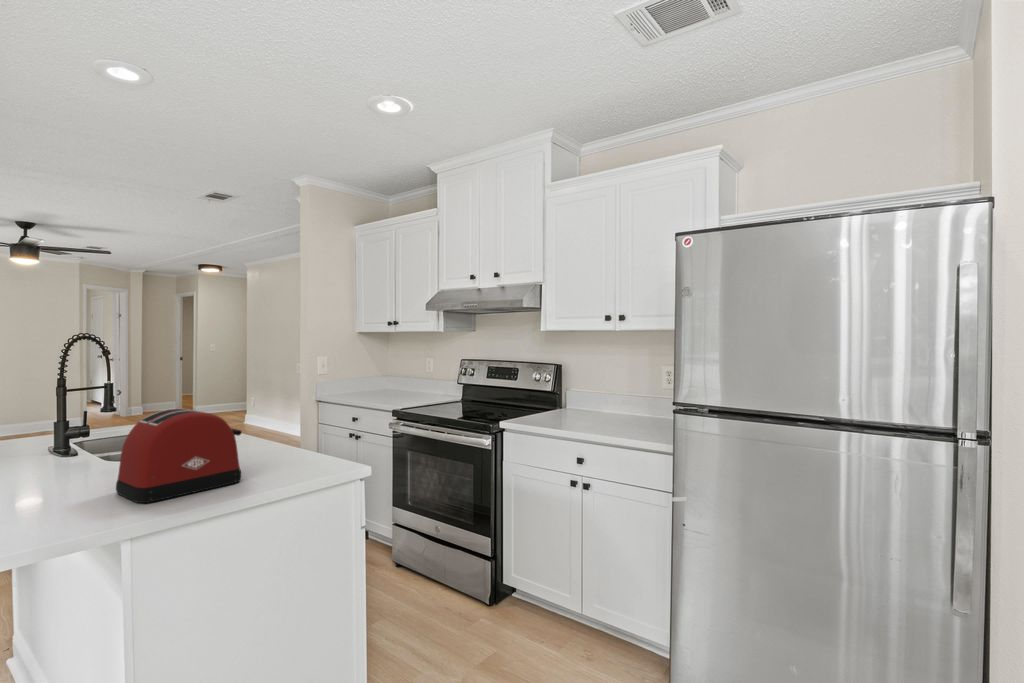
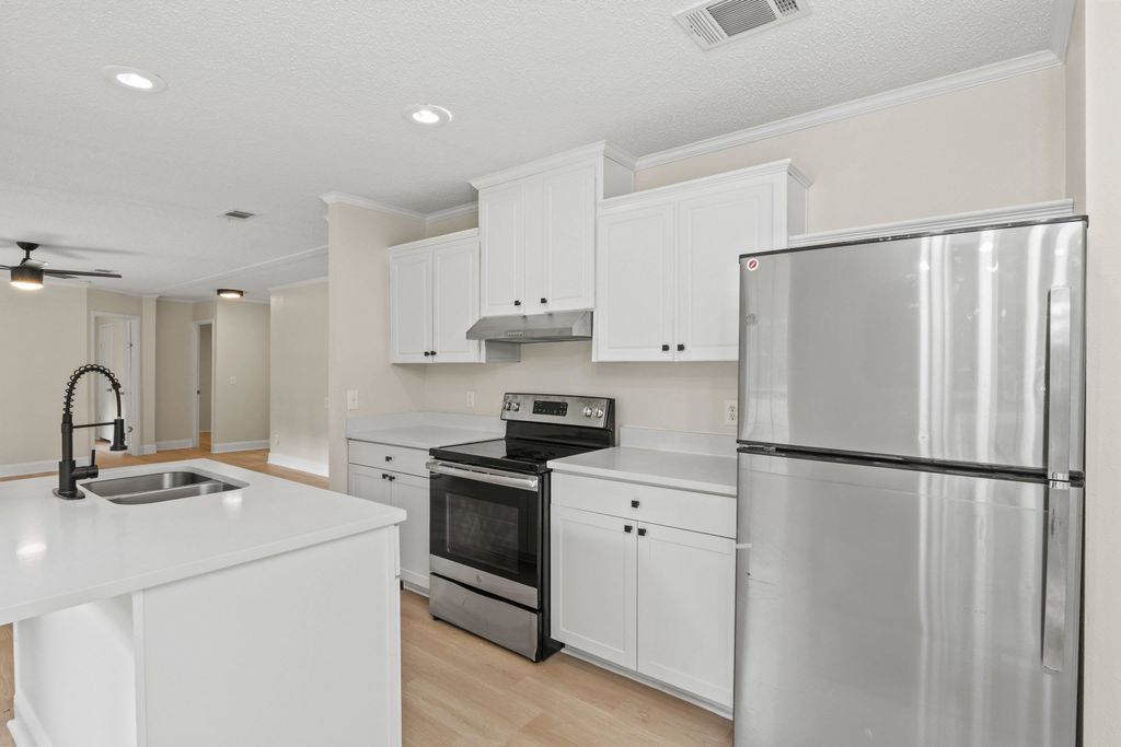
- toaster (184, 448)
